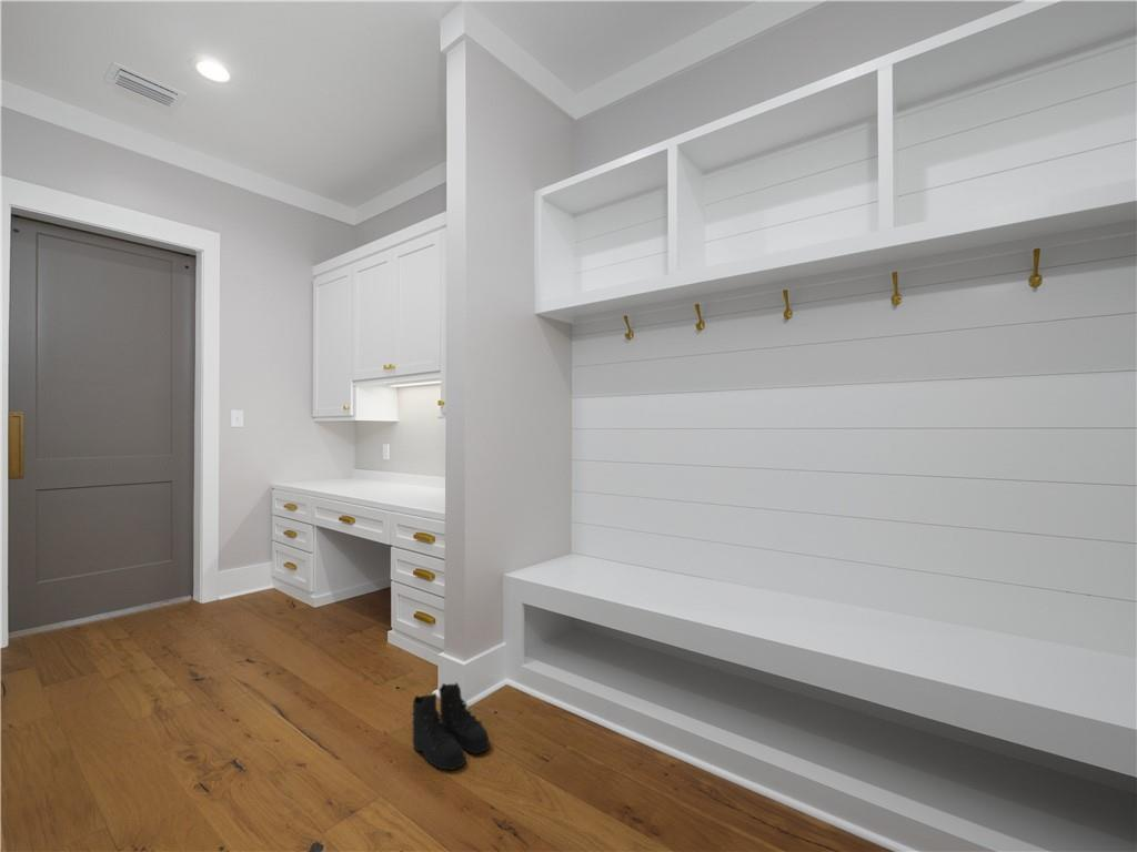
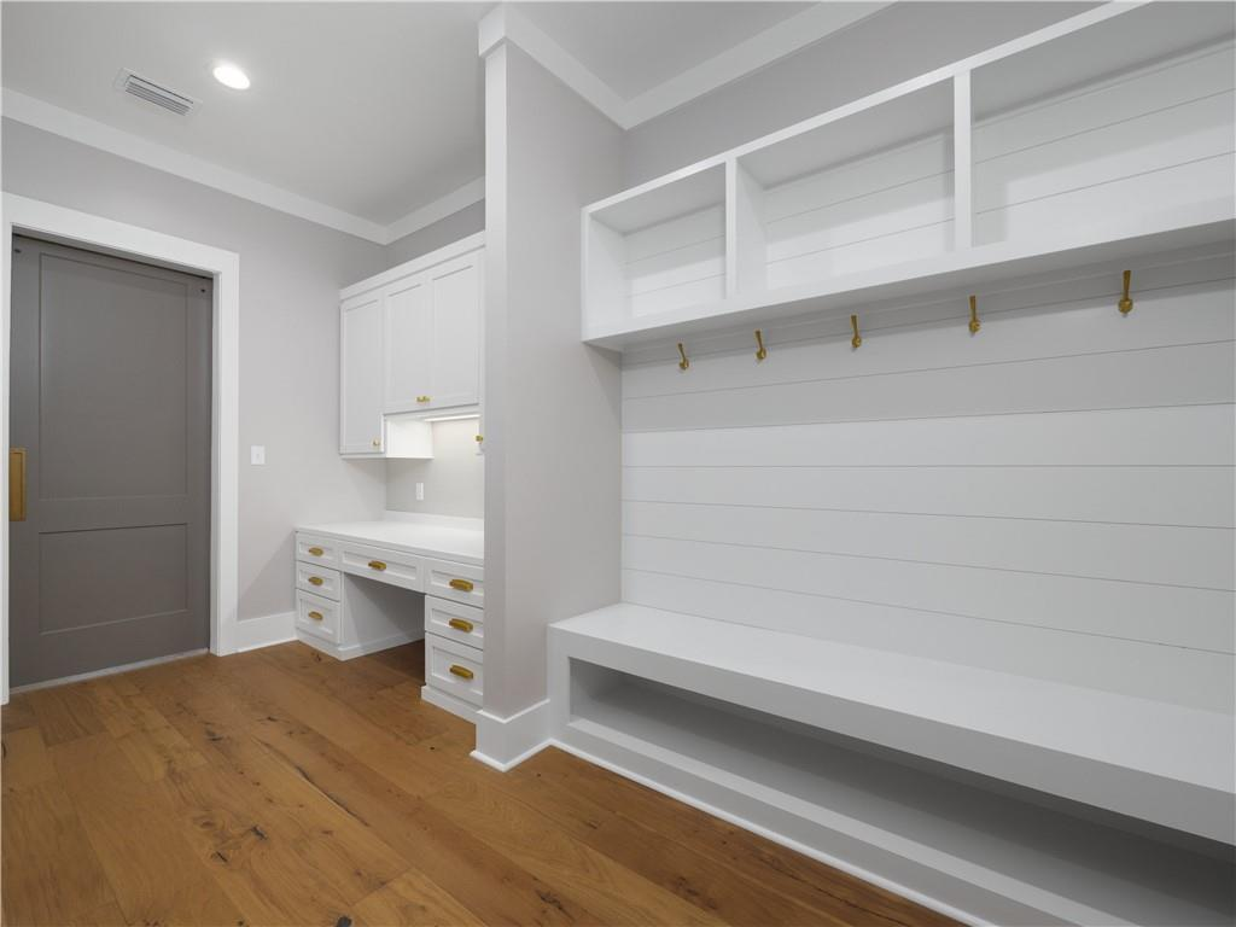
- boots (450, 719)
